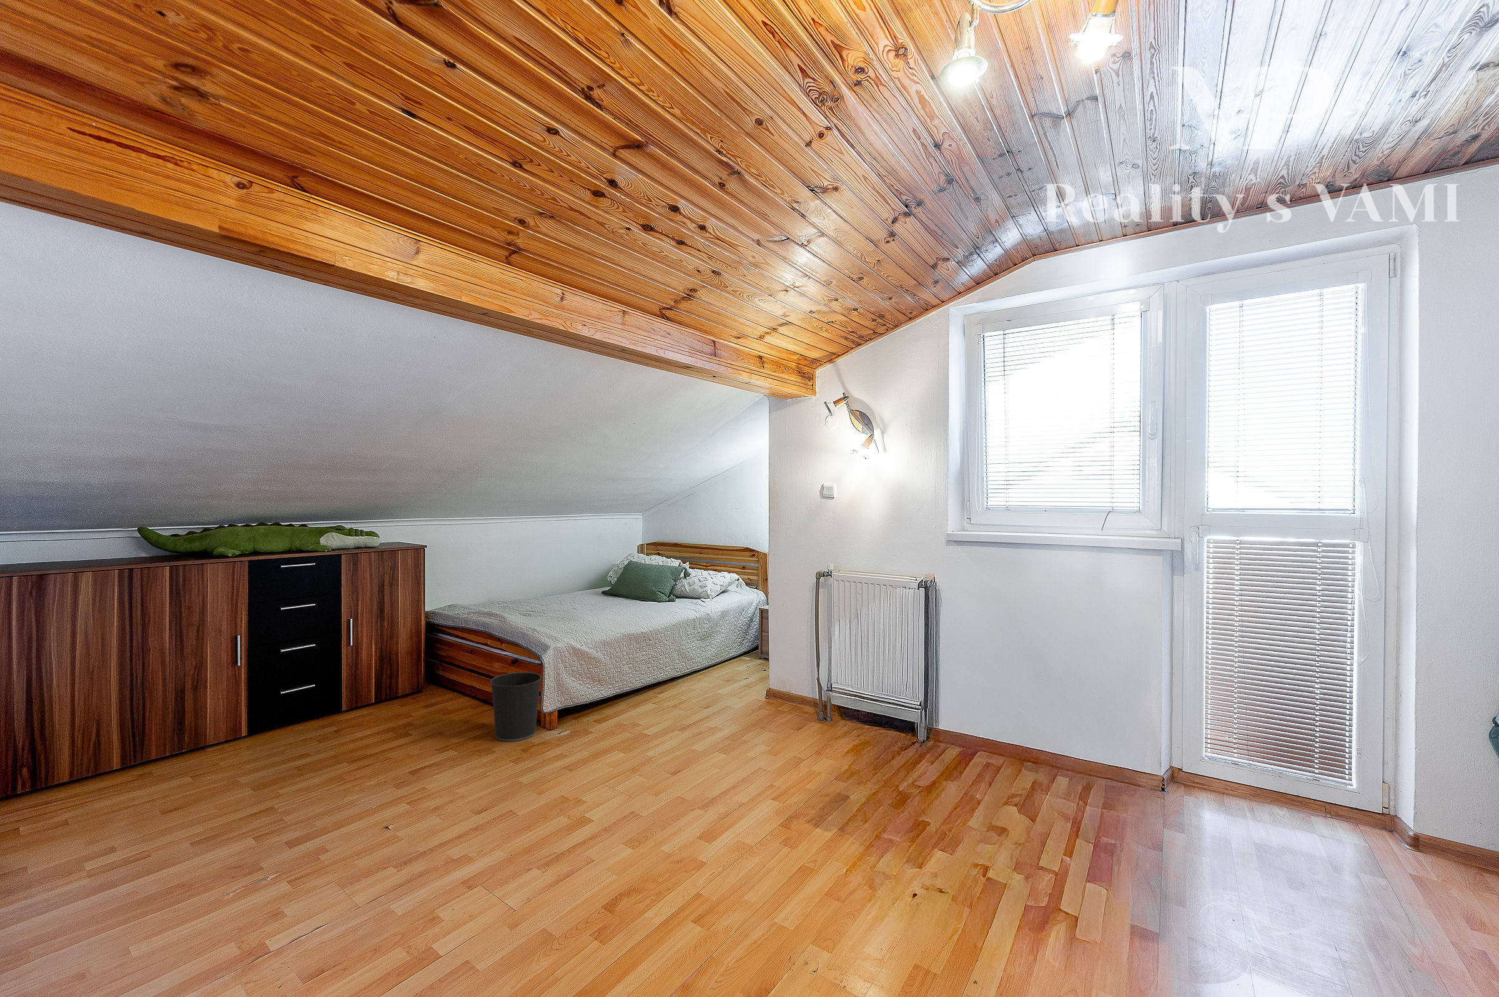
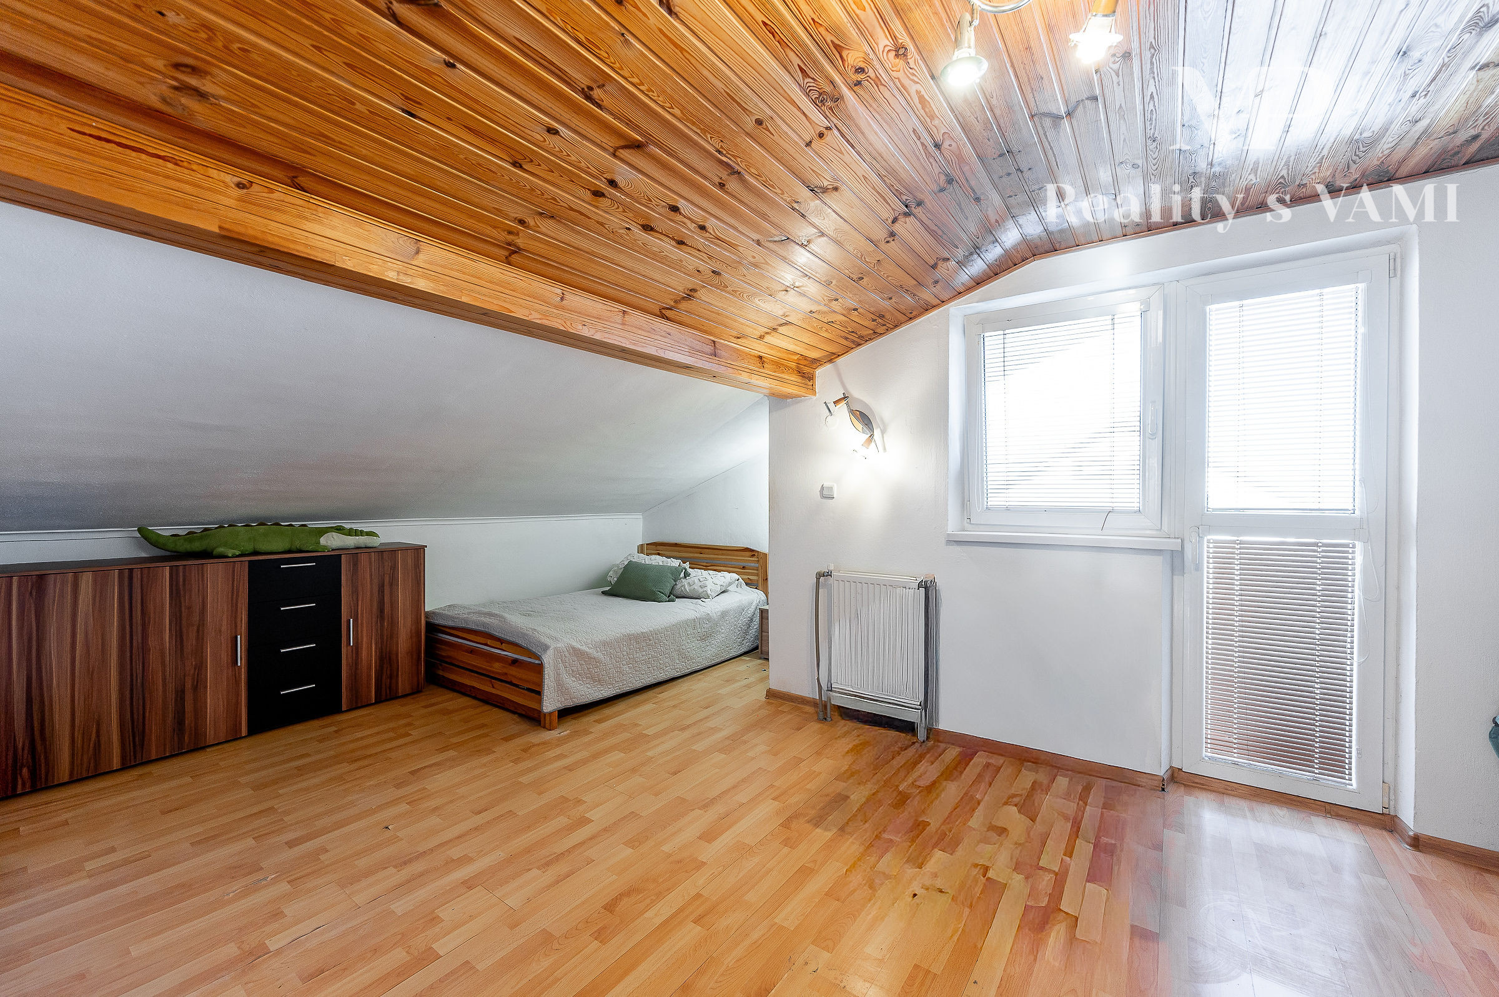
- wastebasket (516, 707)
